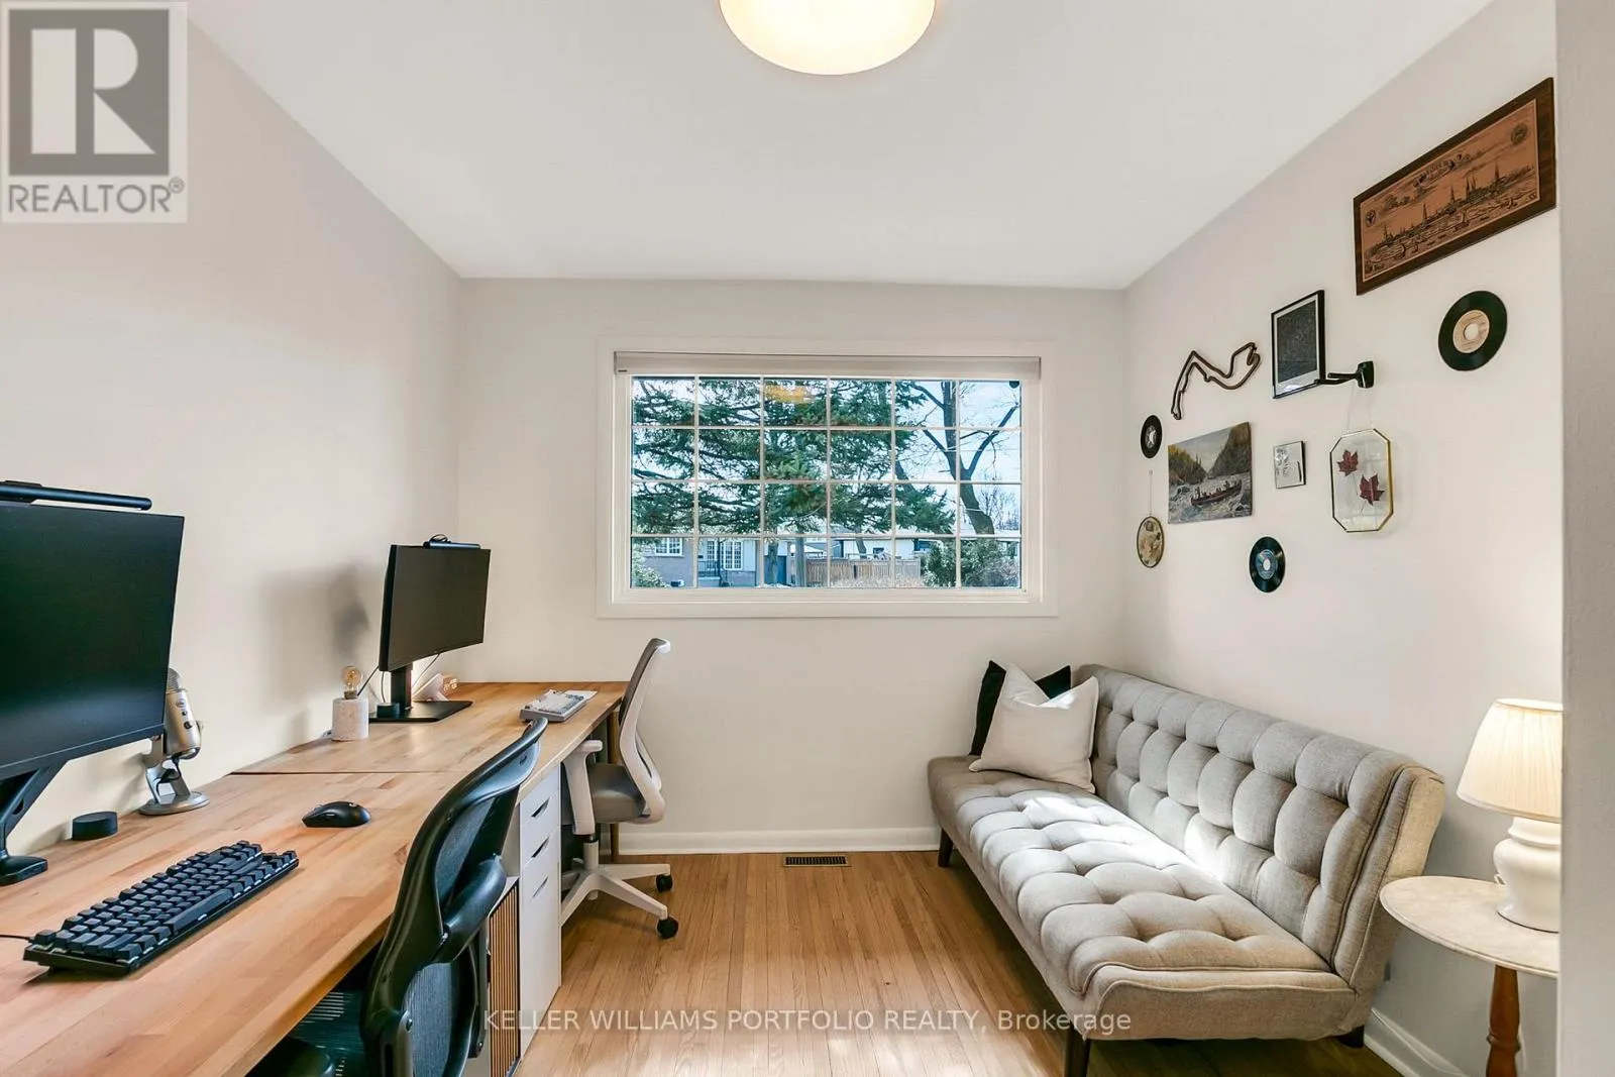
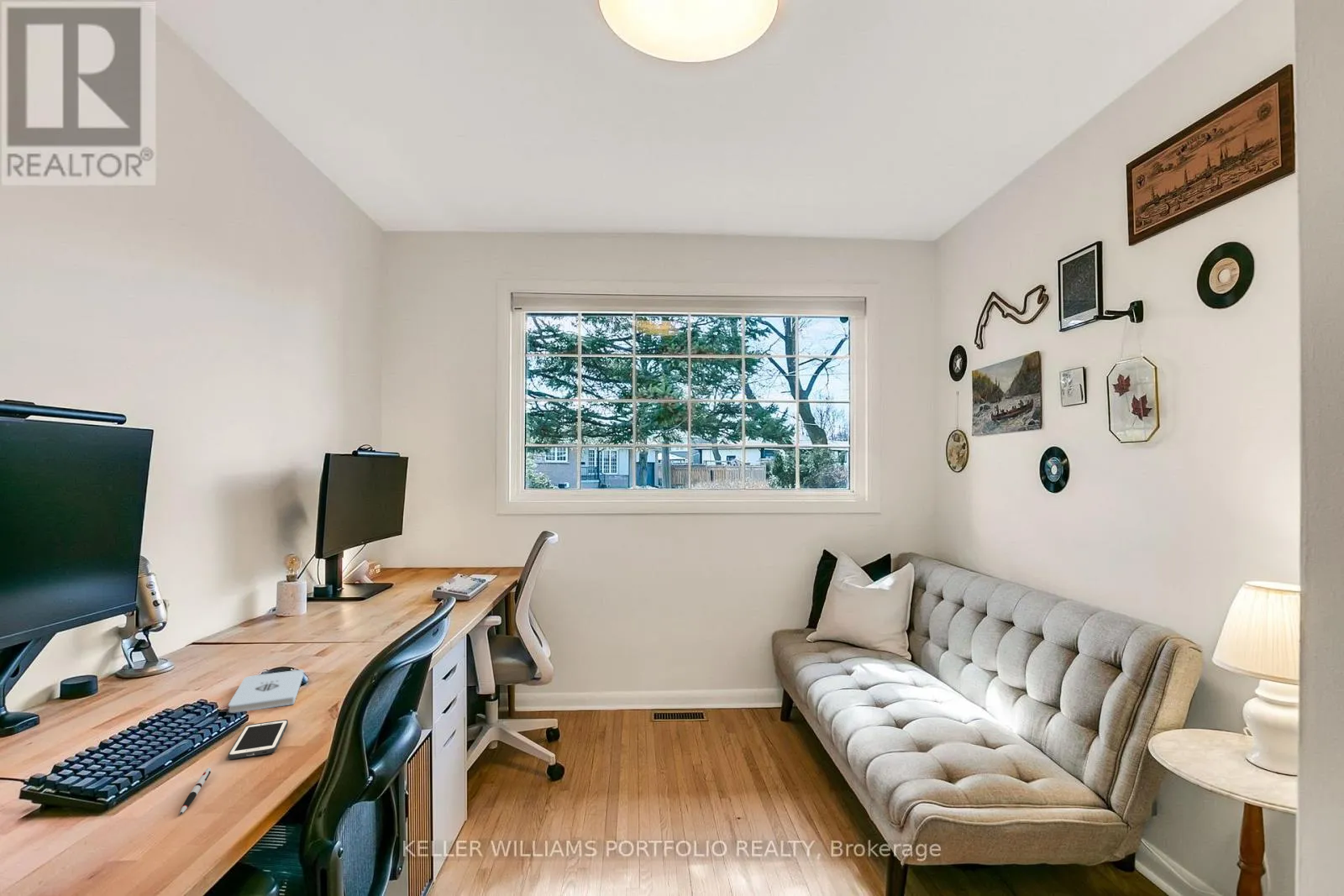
+ notepad (268, 689)
+ pen (196, 790)
+ cell phone (260, 738)
